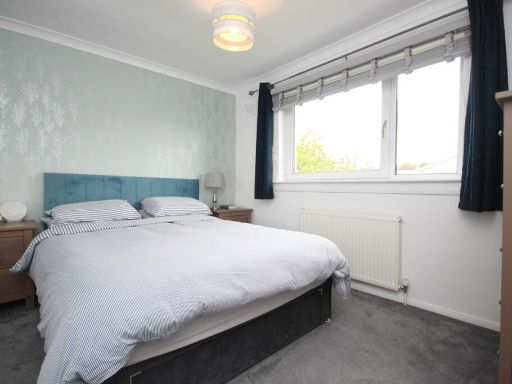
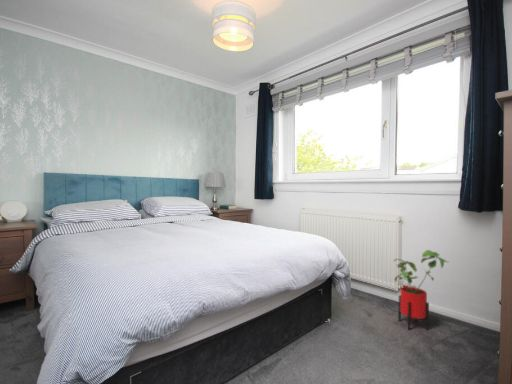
+ house plant (416, 288)
